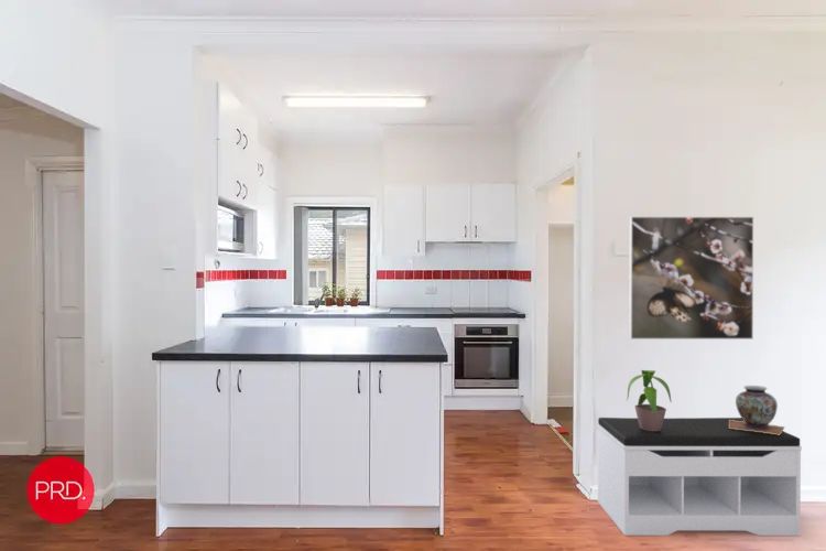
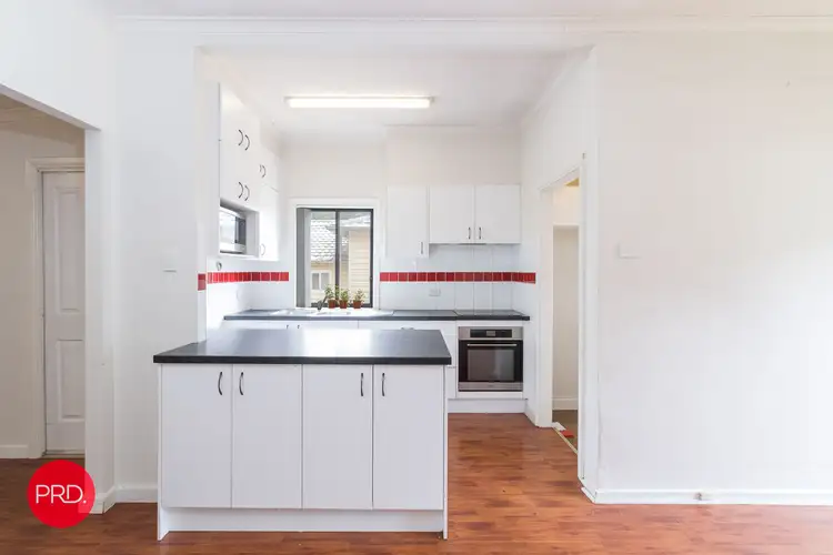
- bench (692, 472)
- potted plant (649, 399)
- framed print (691, 278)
- decorative vase (753, 407)
